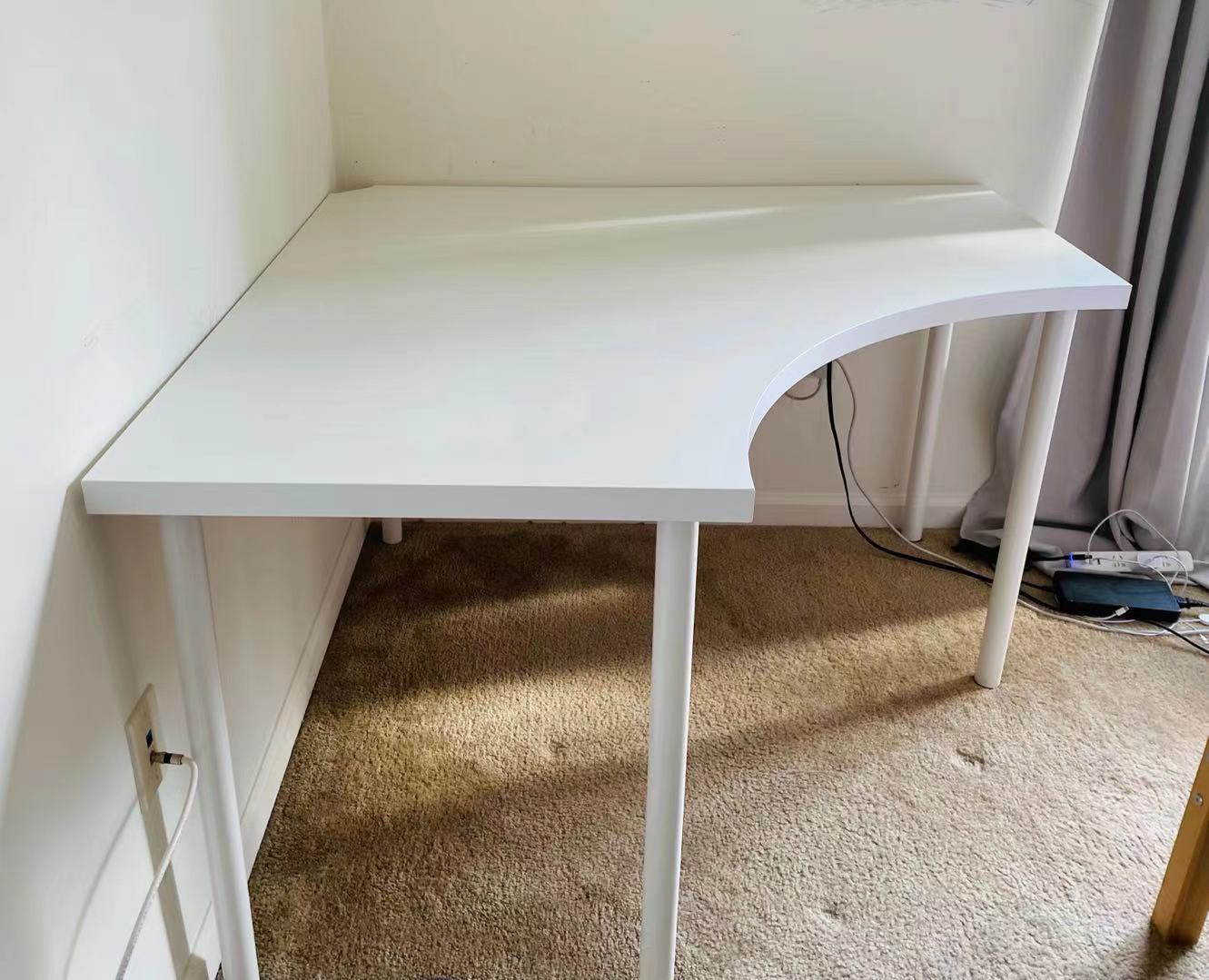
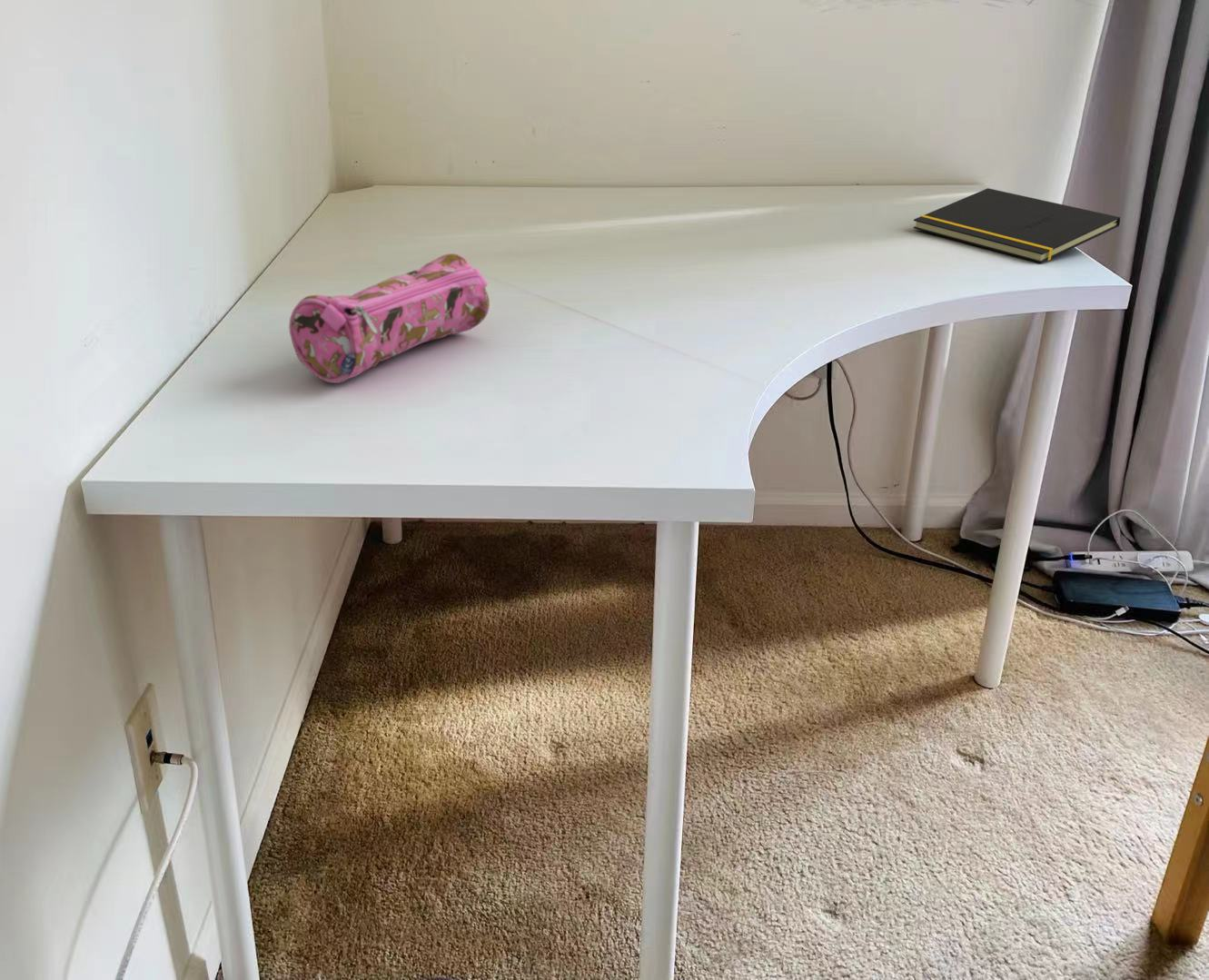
+ notepad (1013, 223)
+ pencil case (395, 314)
